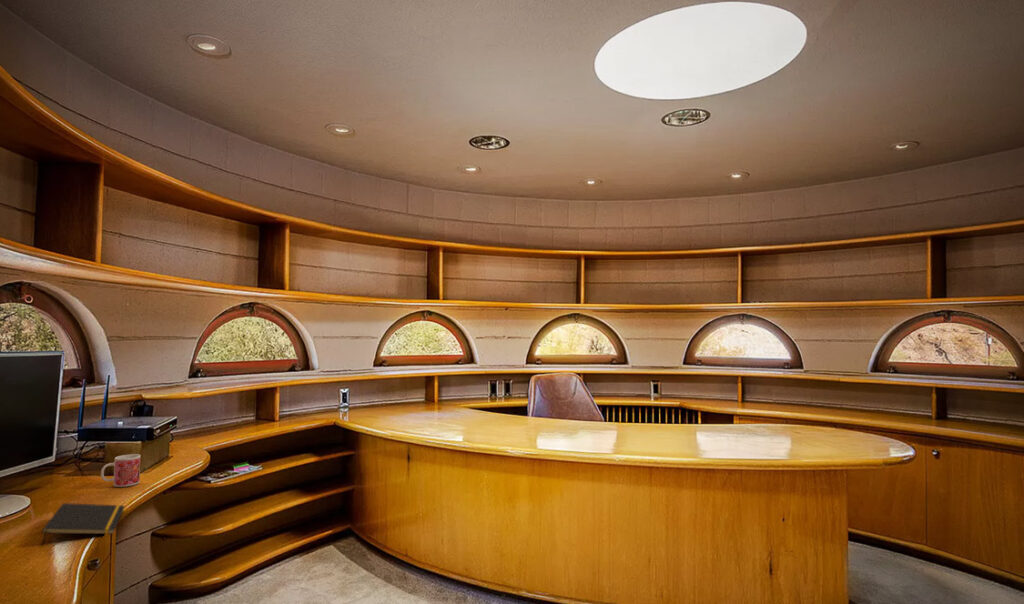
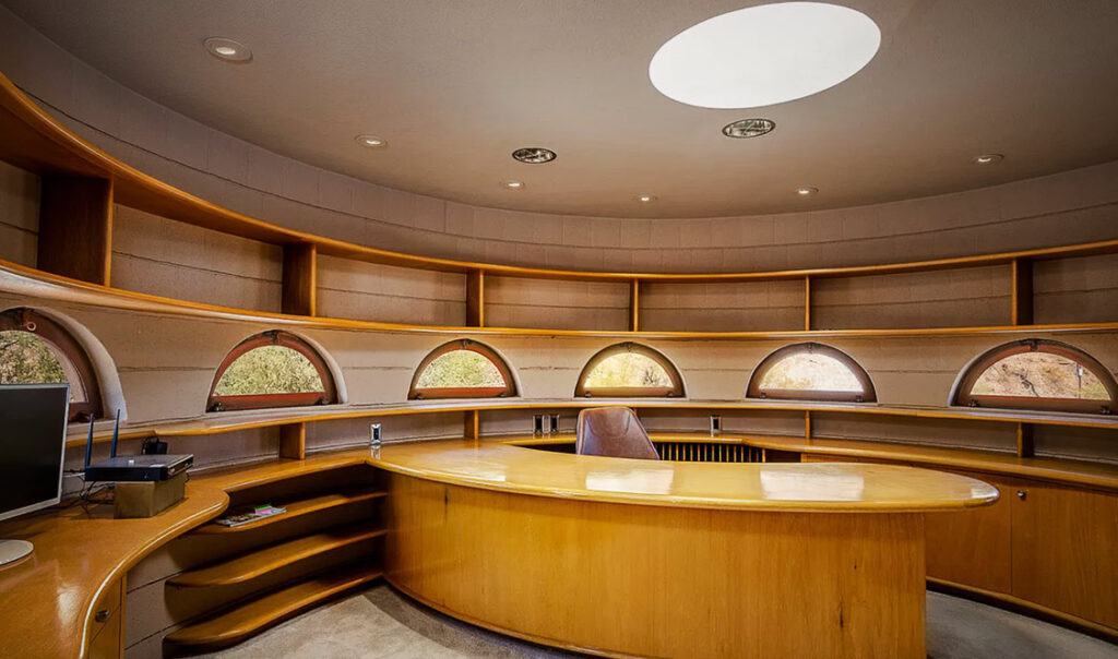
- mug (121, 470)
- notepad (86, 518)
